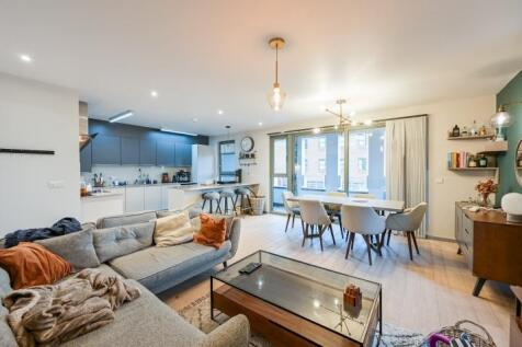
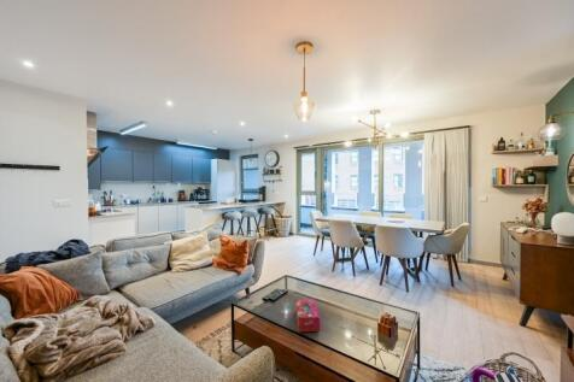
+ tissue box (306, 313)
